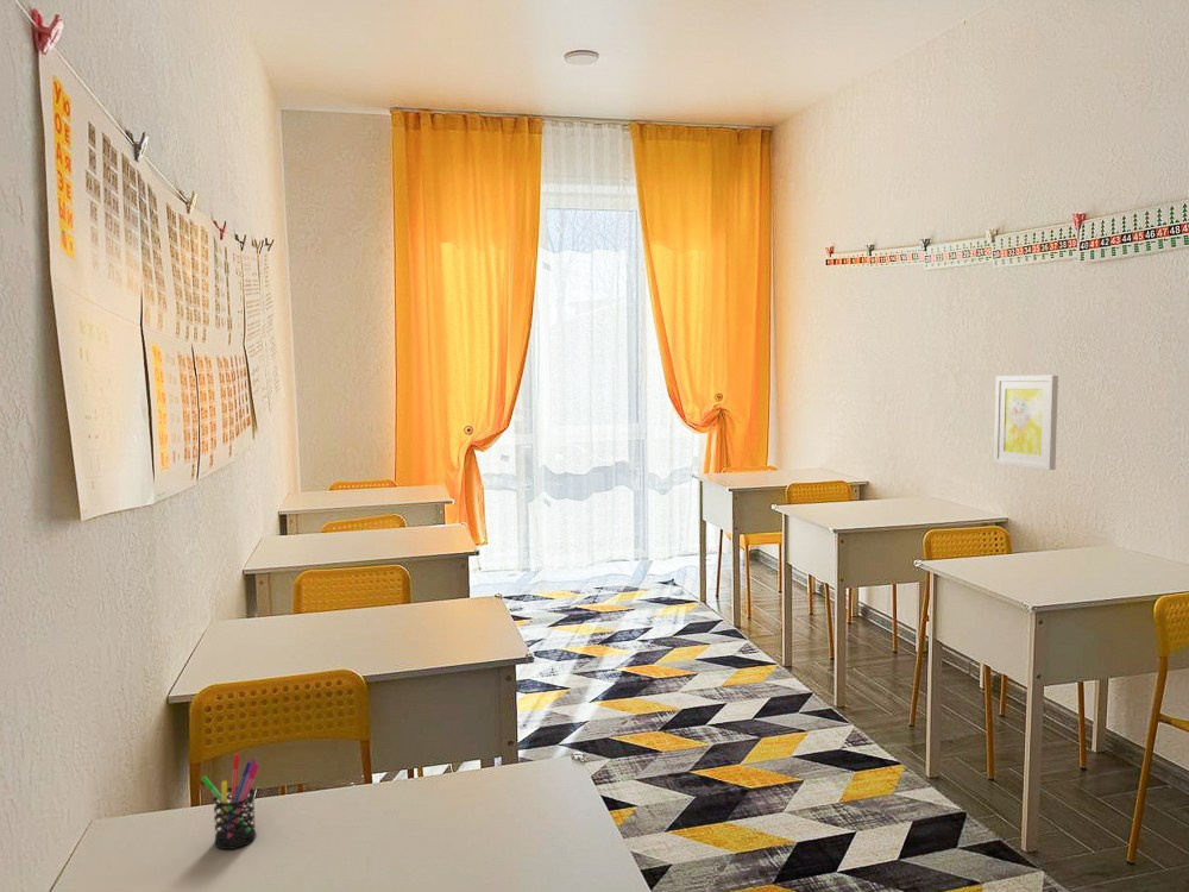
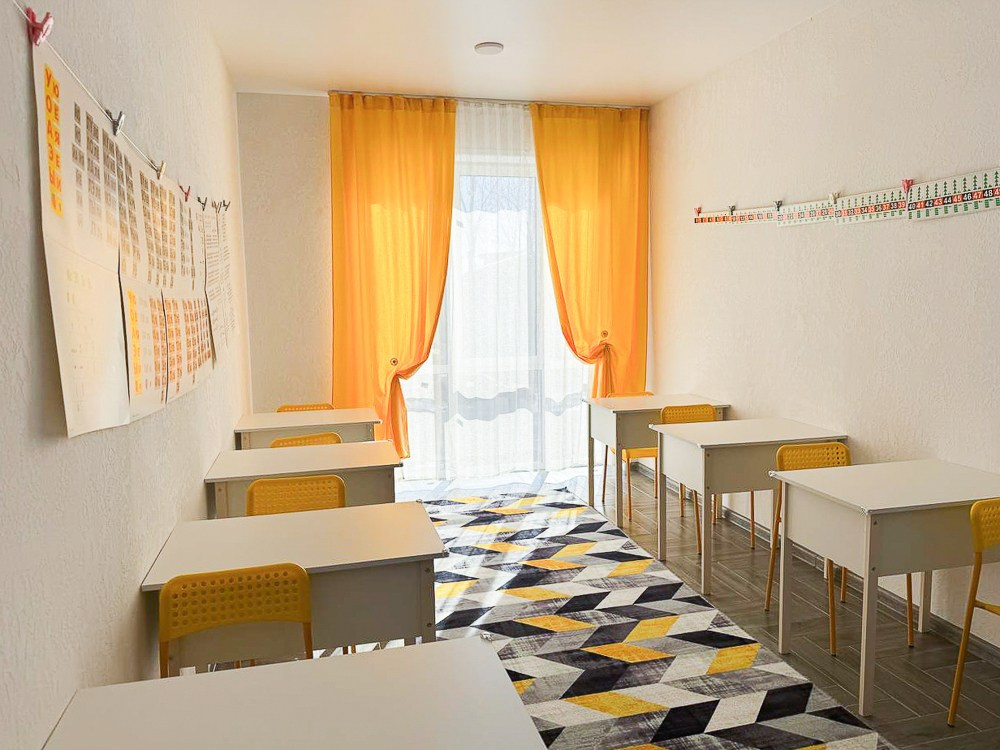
- wall art (1024, 421)
- pen holder (229, 799)
